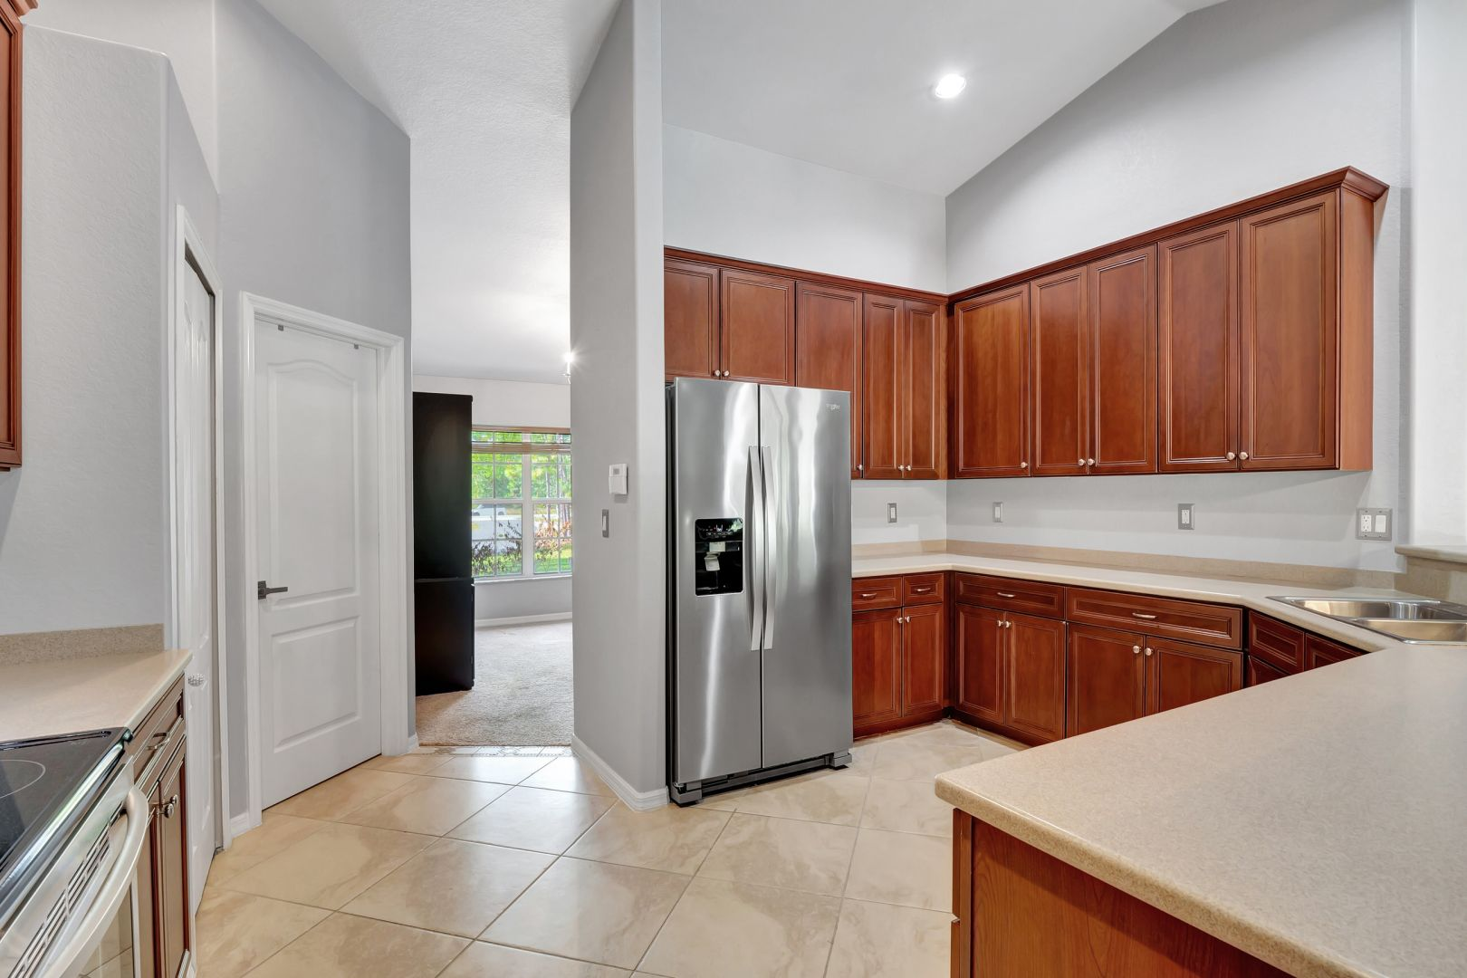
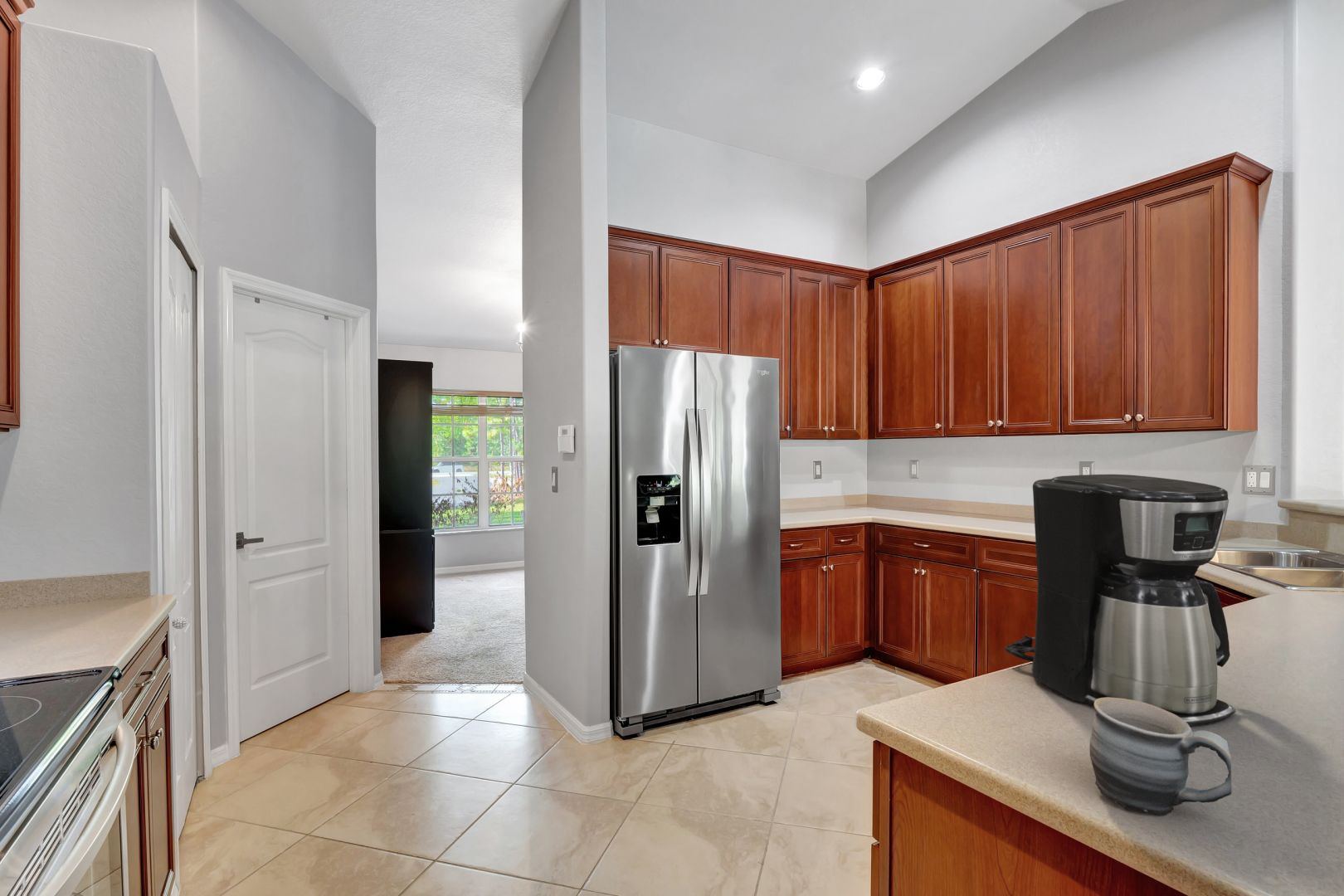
+ coffee maker (1119, 581)
+ mug (1157, 760)
